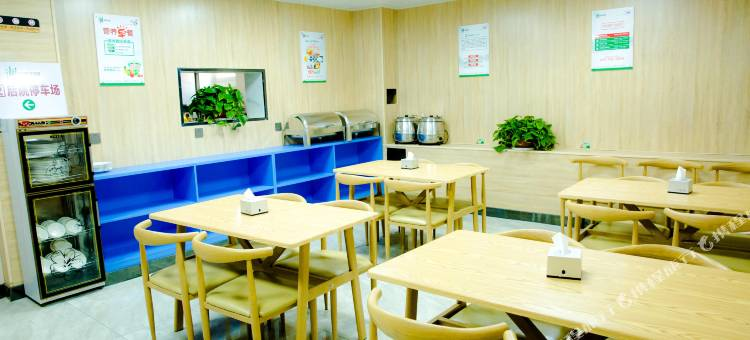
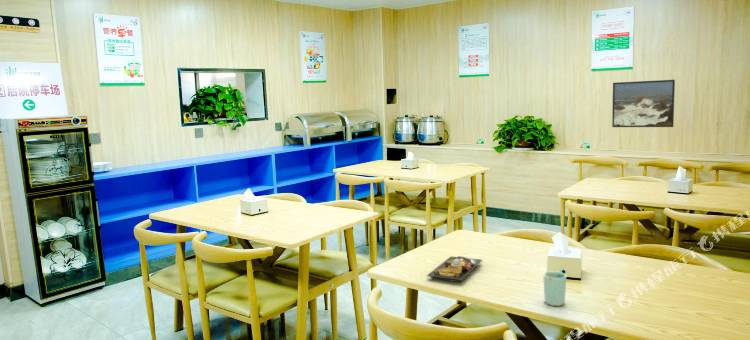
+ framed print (642, 104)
+ plate (459, 264)
+ cup (554, 285)
